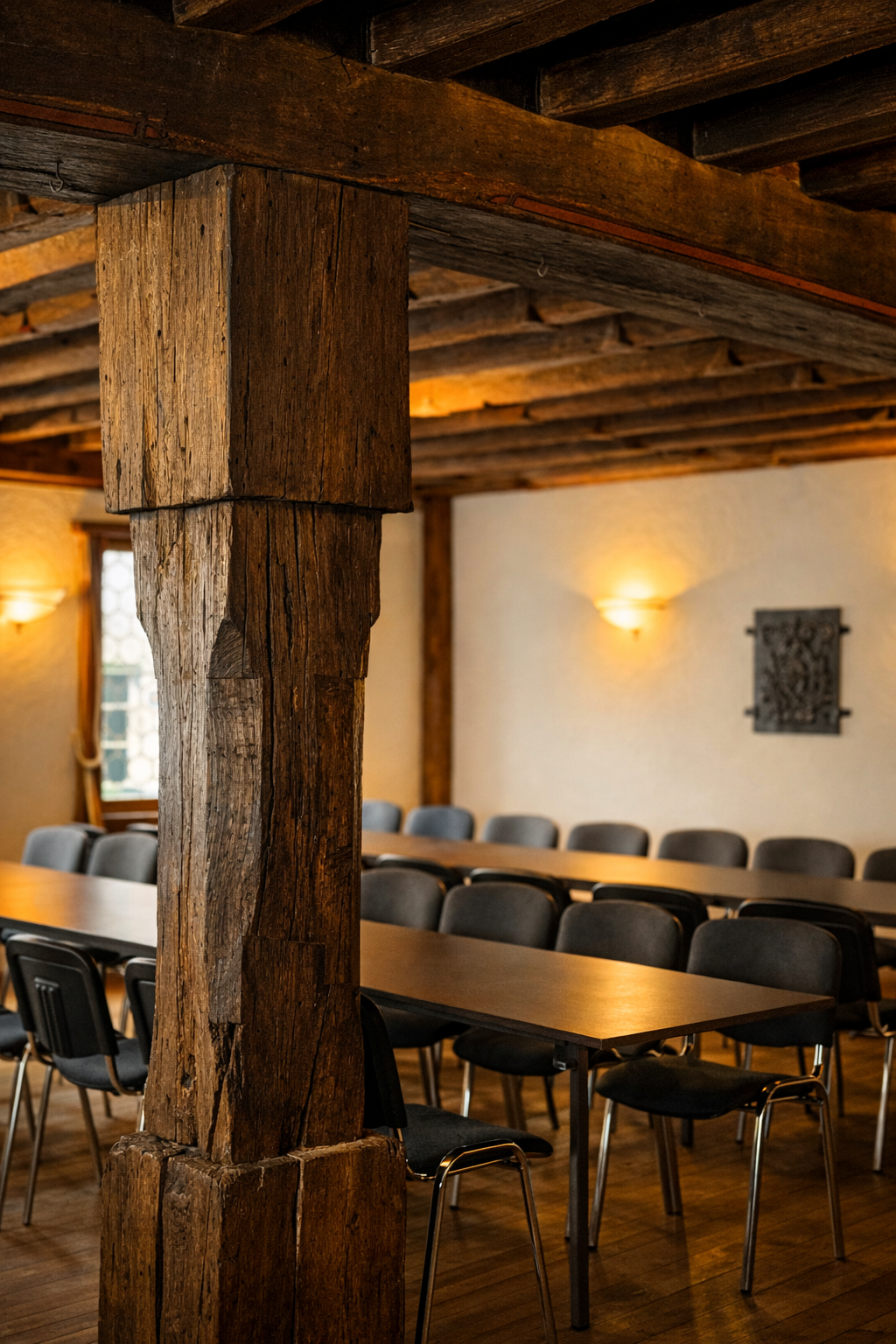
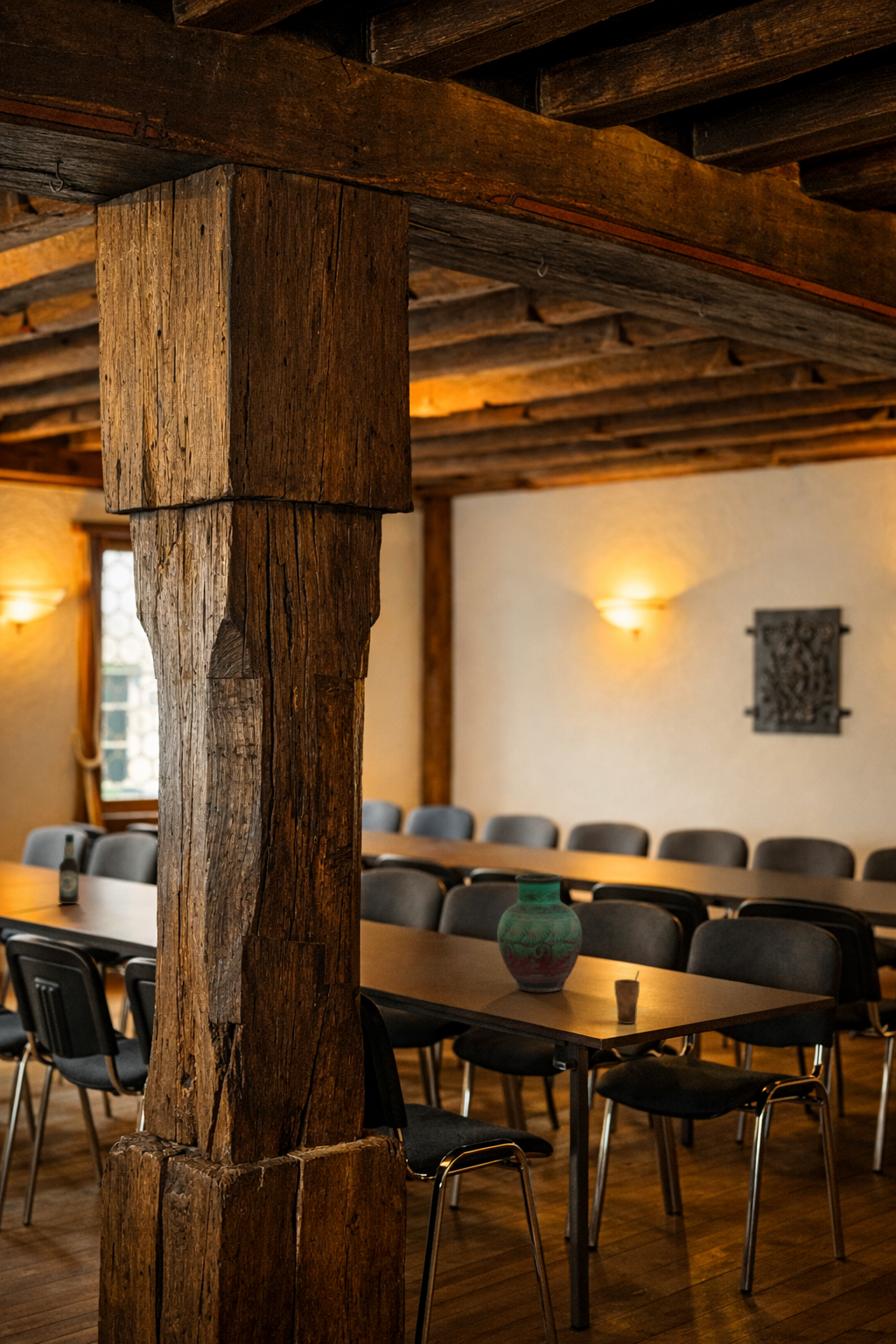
+ bottle (69, 868)
+ cup (626, 996)
+ vase (539, 931)
